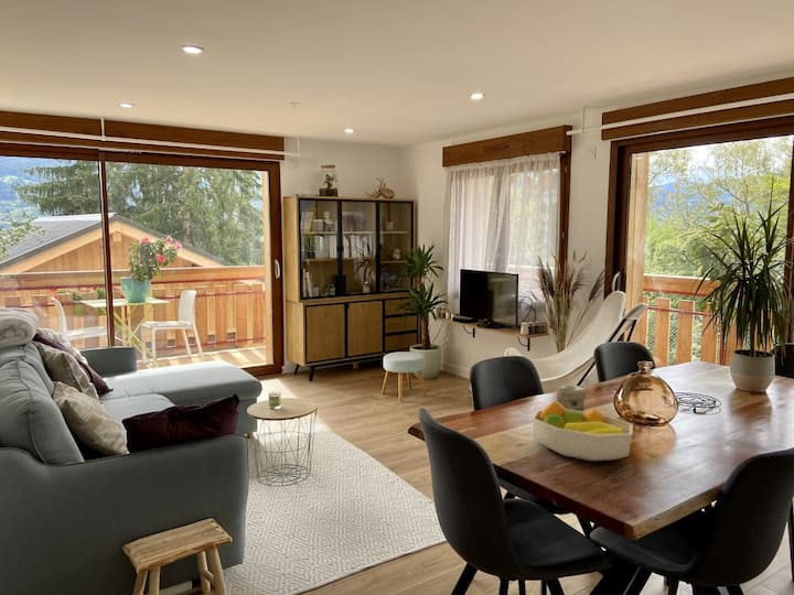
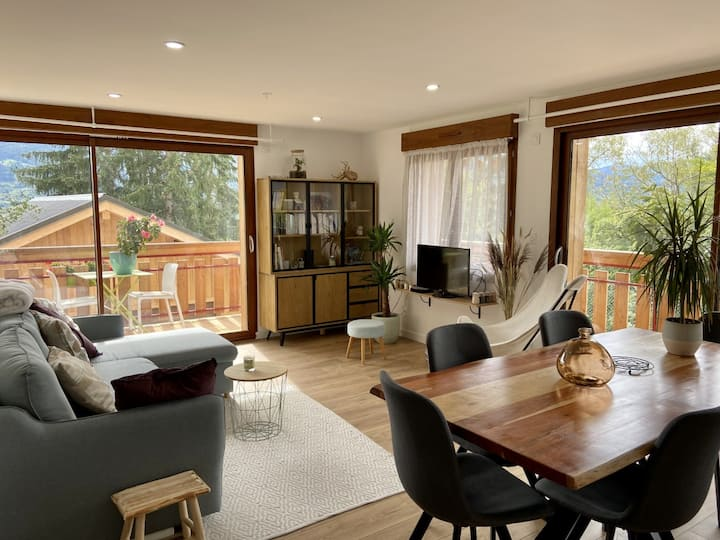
- jar (570, 403)
- fruit bowl (580, 429)
